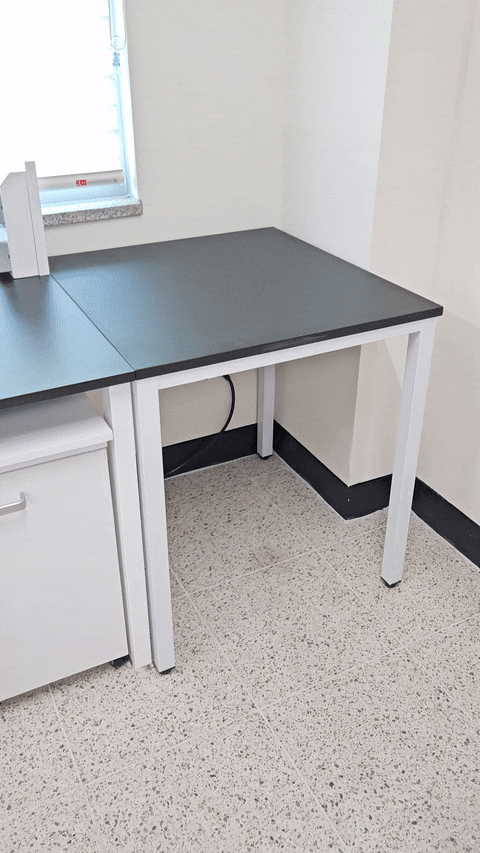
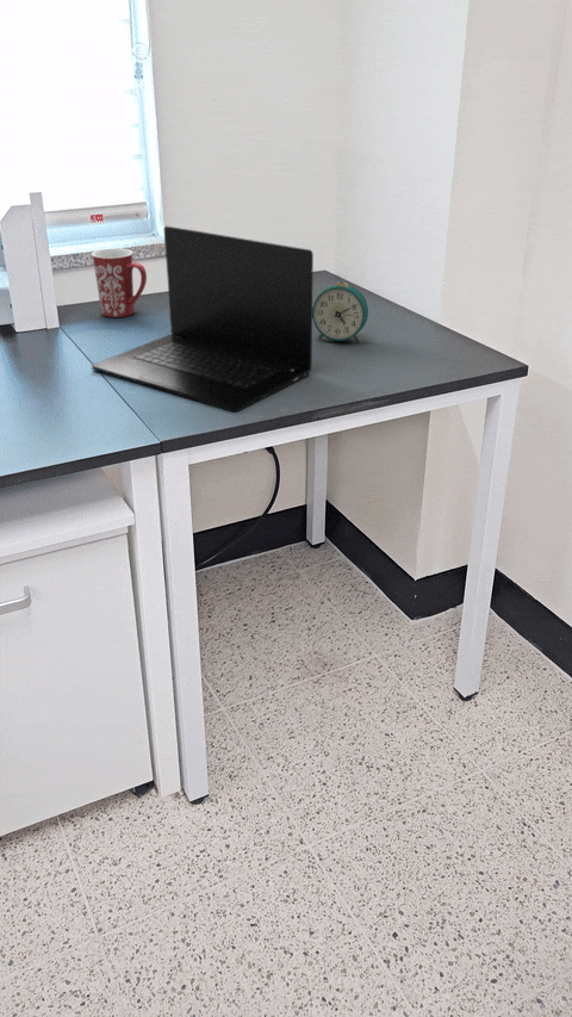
+ mug (122, 284)
+ alarm clock (341, 310)
+ laptop (198, 311)
